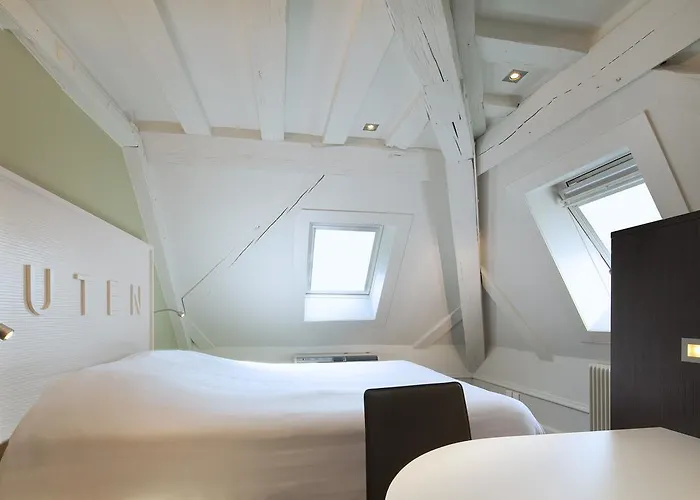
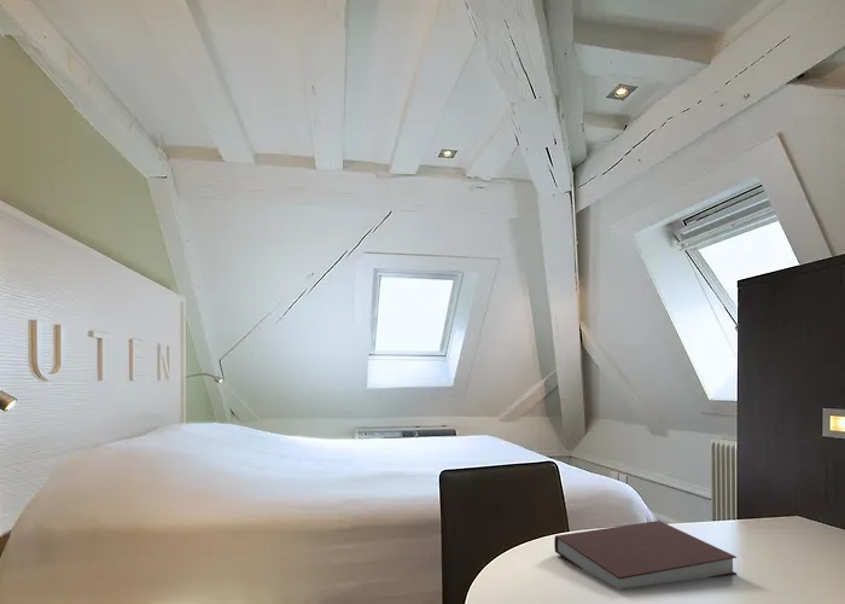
+ notebook (641, 553)
